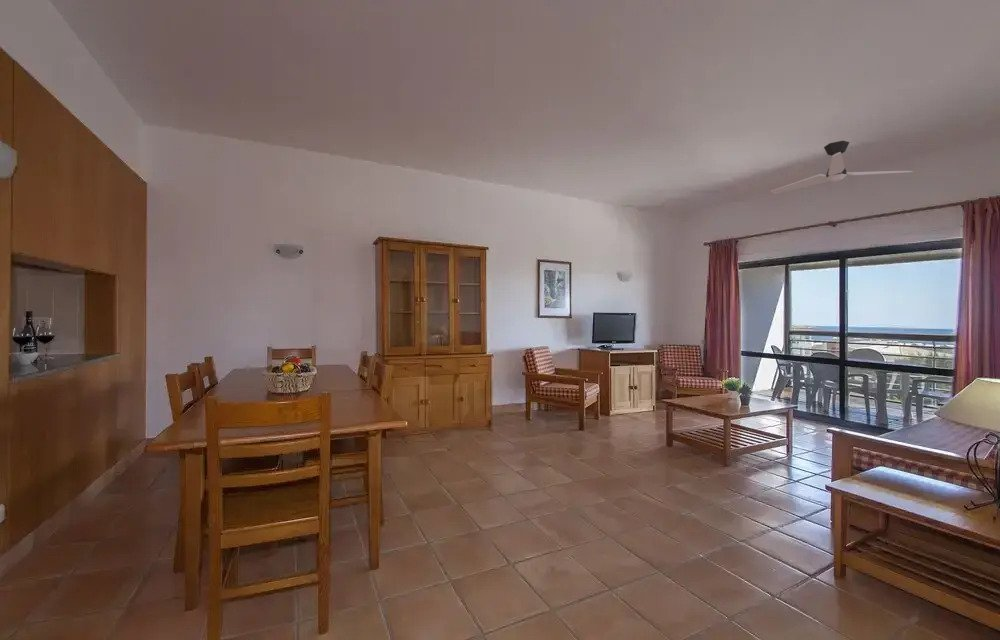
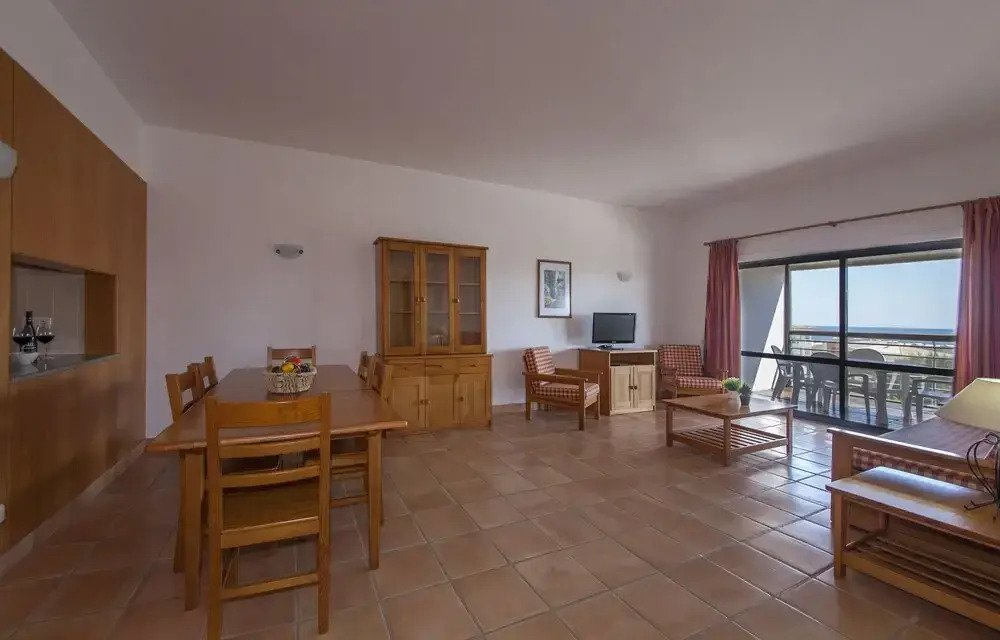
- ceiling fan (836, 157)
